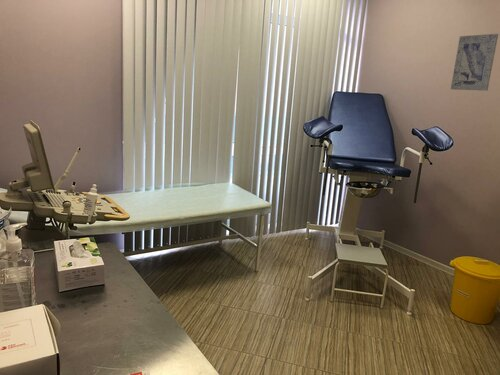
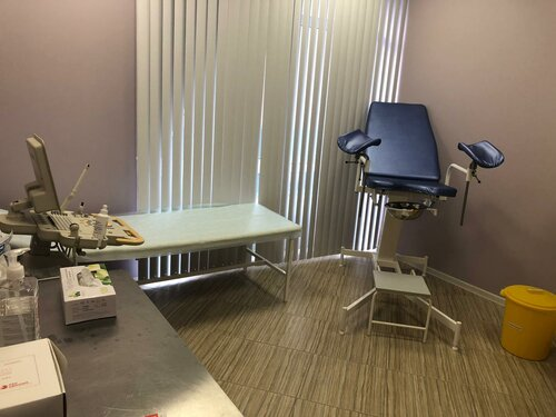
- wall art (473, 62)
